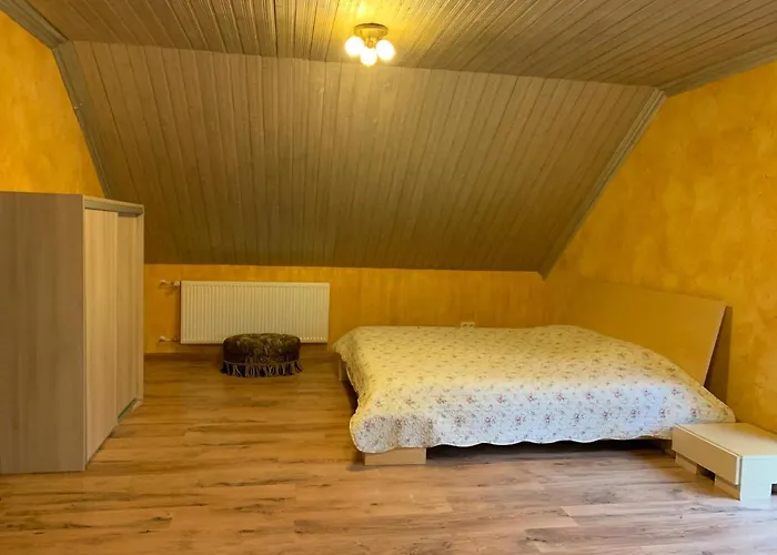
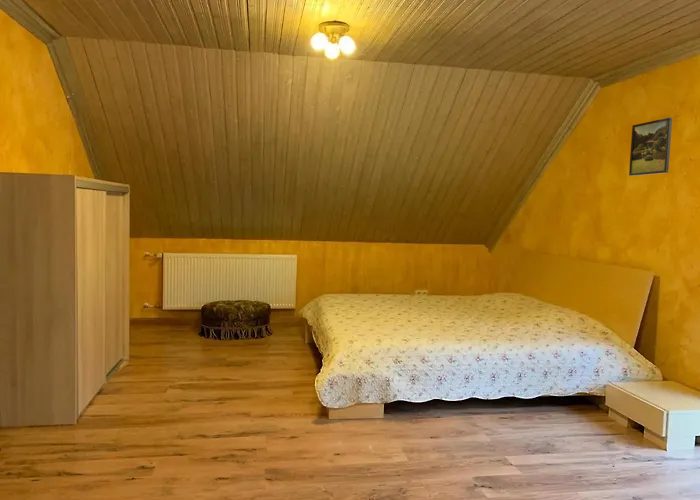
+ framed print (649, 148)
